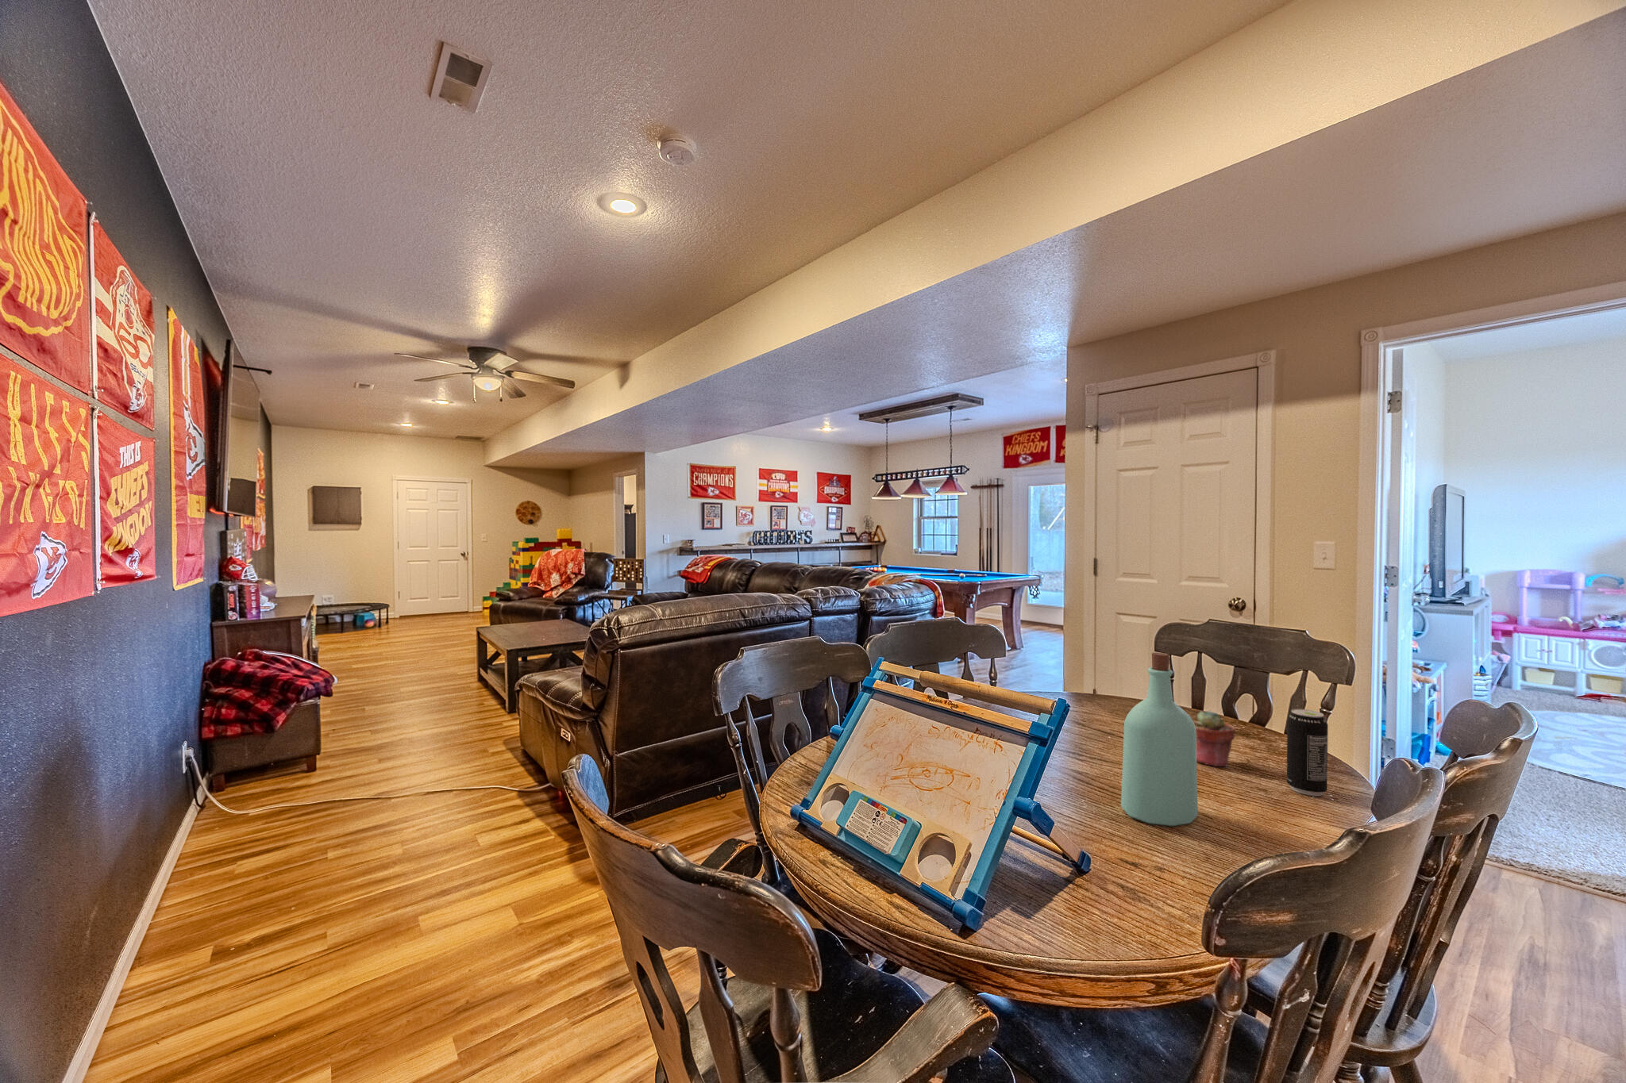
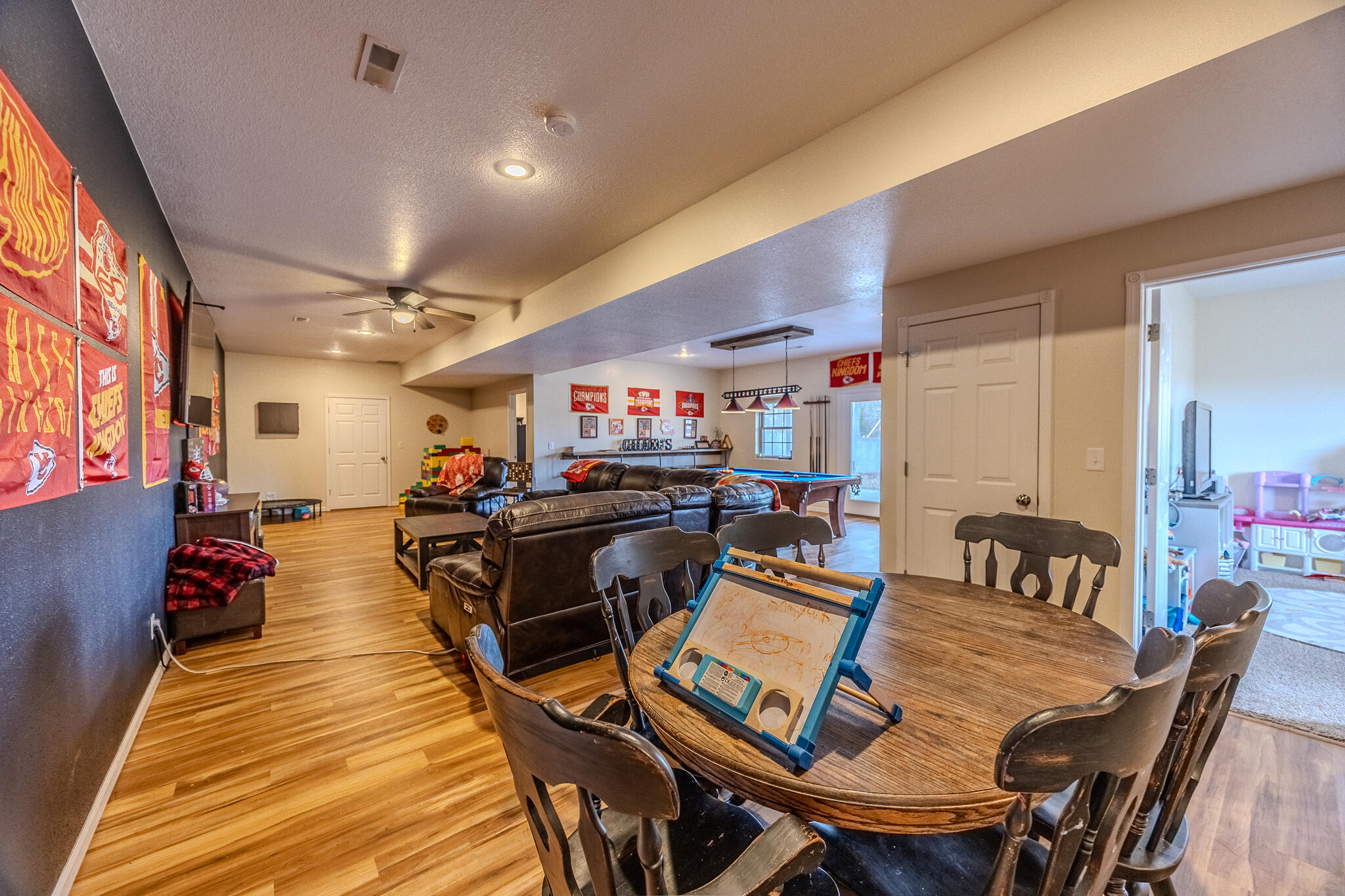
- bottle (1159, 734)
- beverage can (1307, 752)
- potted succulent (1211, 735)
